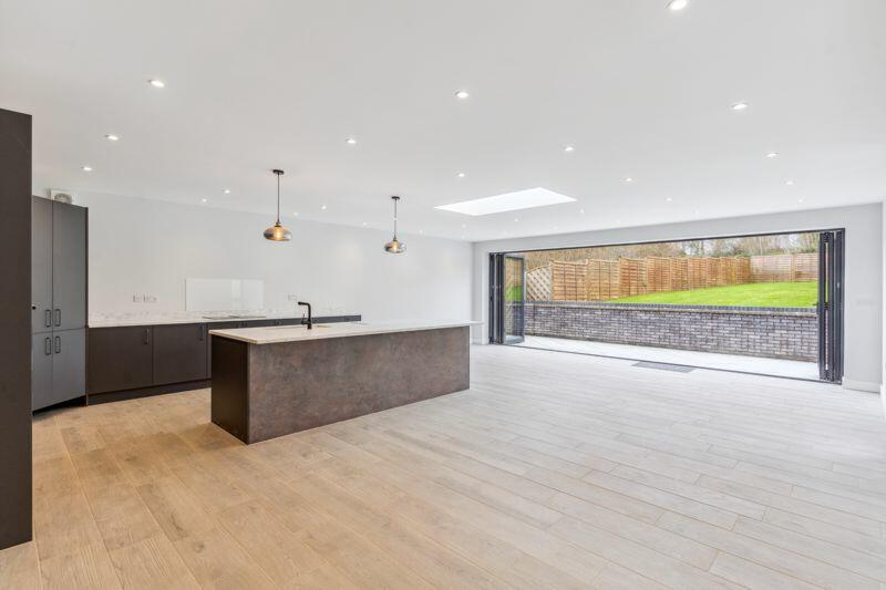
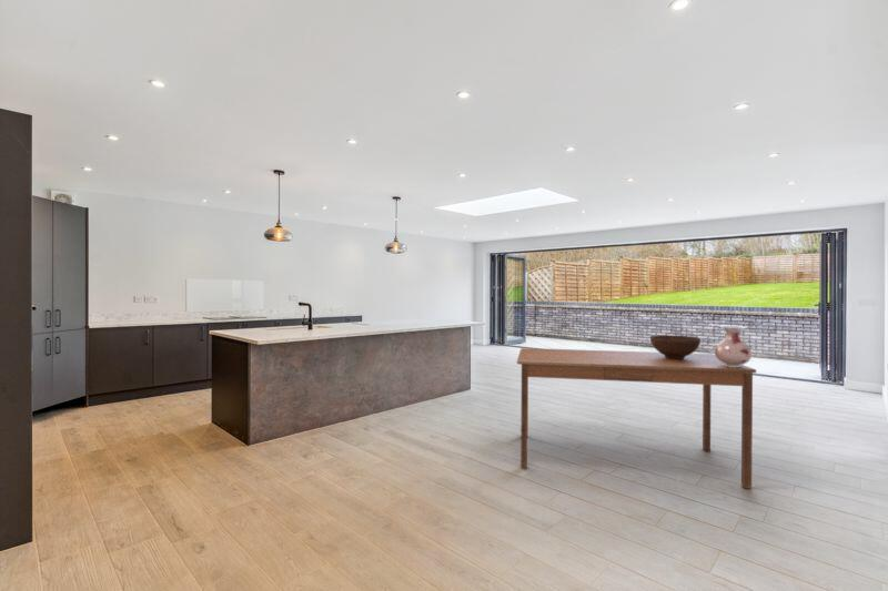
+ dining table (619, 380)
+ vase (733, 345)
+ fruit bowl (674, 347)
